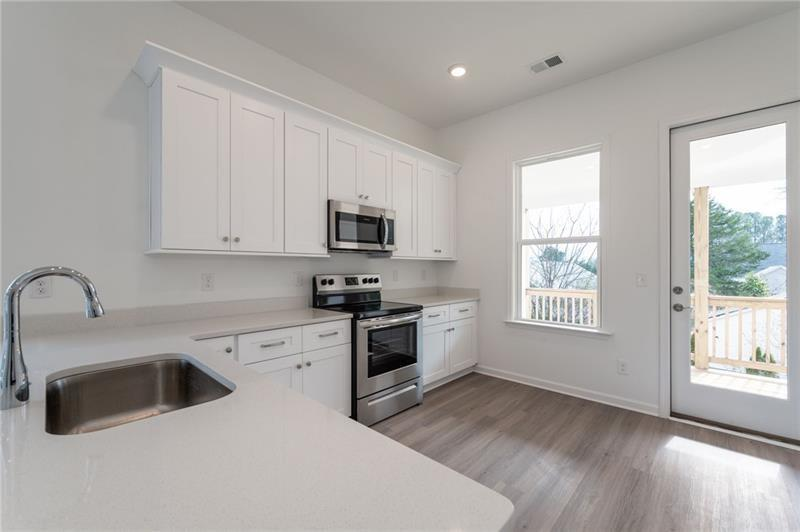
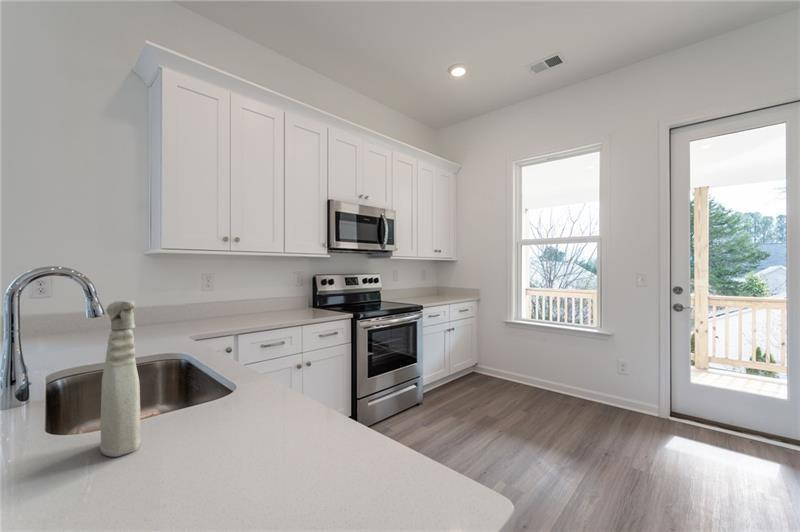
+ spray bottle (120, 373)
